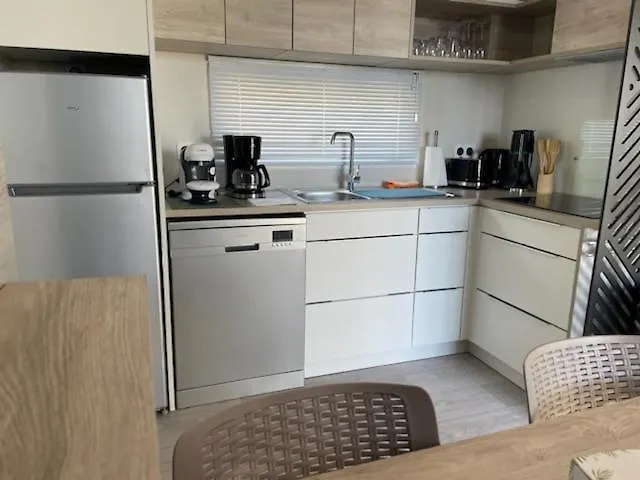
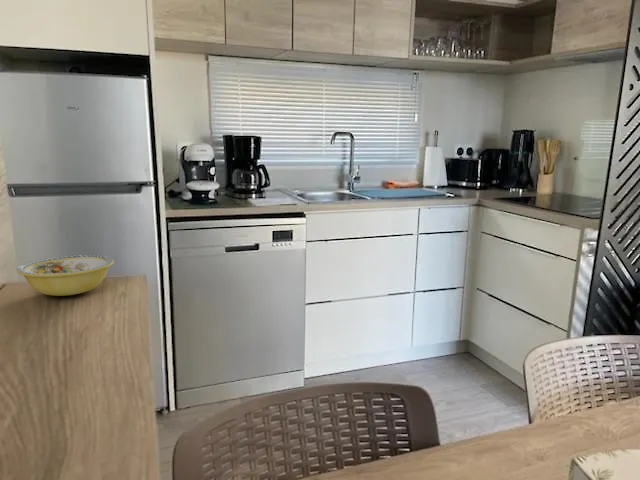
+ ceramic bowl (68, 277)
